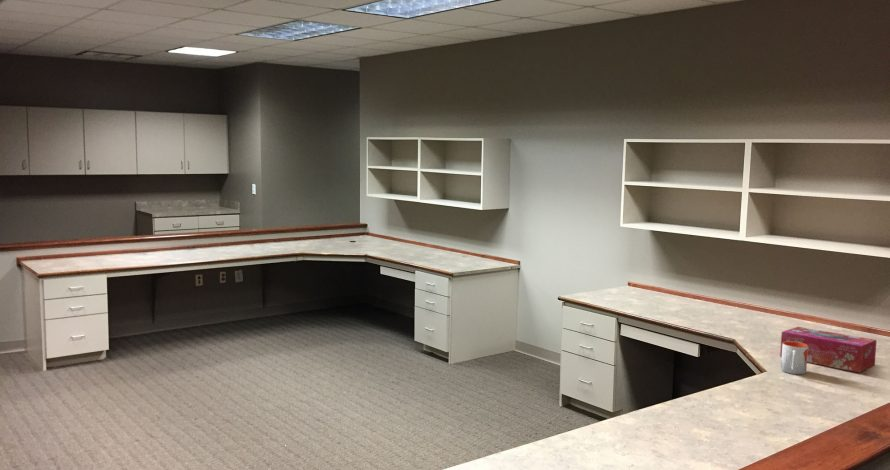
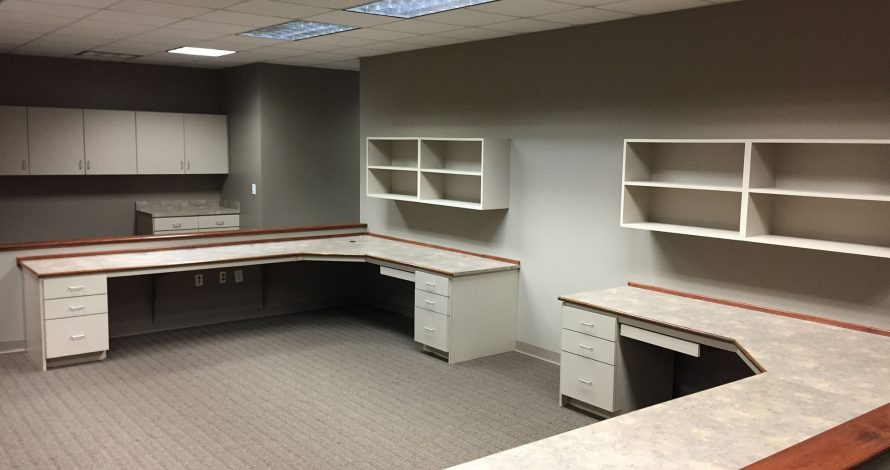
- tissue box (827, 348)
- mug (794, 358)
